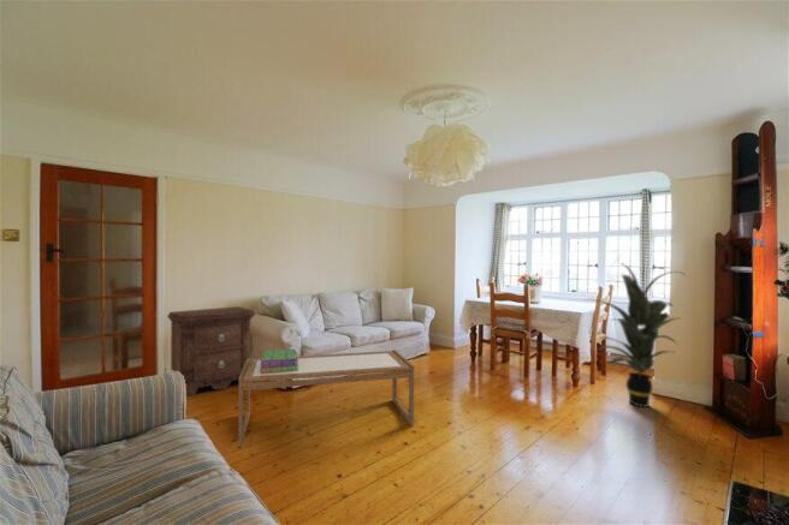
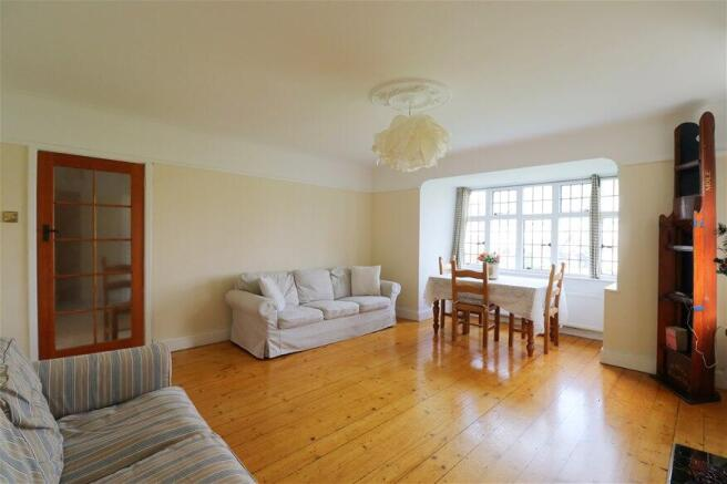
- coffee table (326, 383)
- nightstand (213, 347)
- stack of books (279, 358)
- indoor plant (635, 332)
